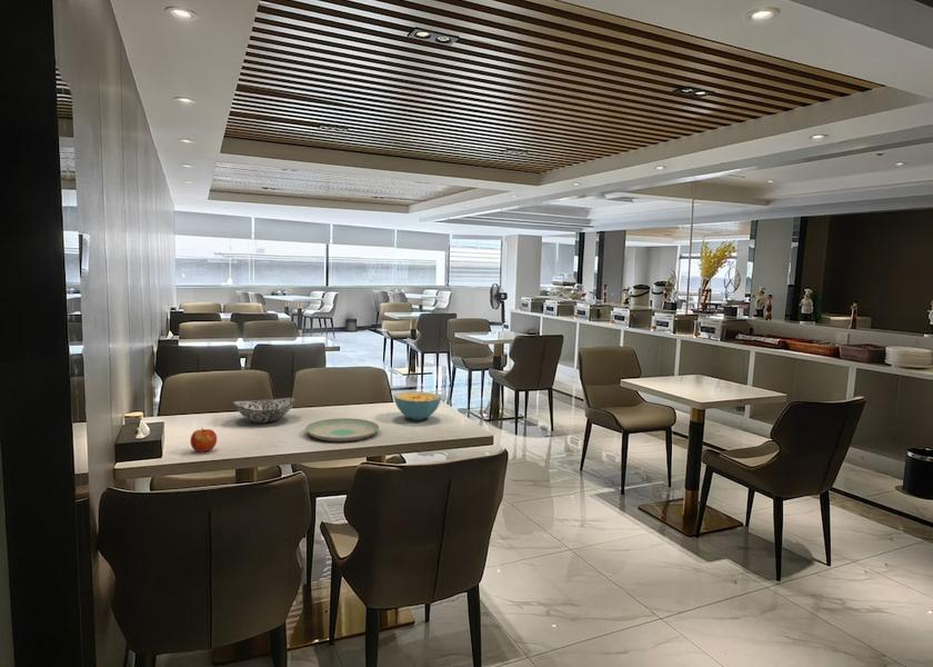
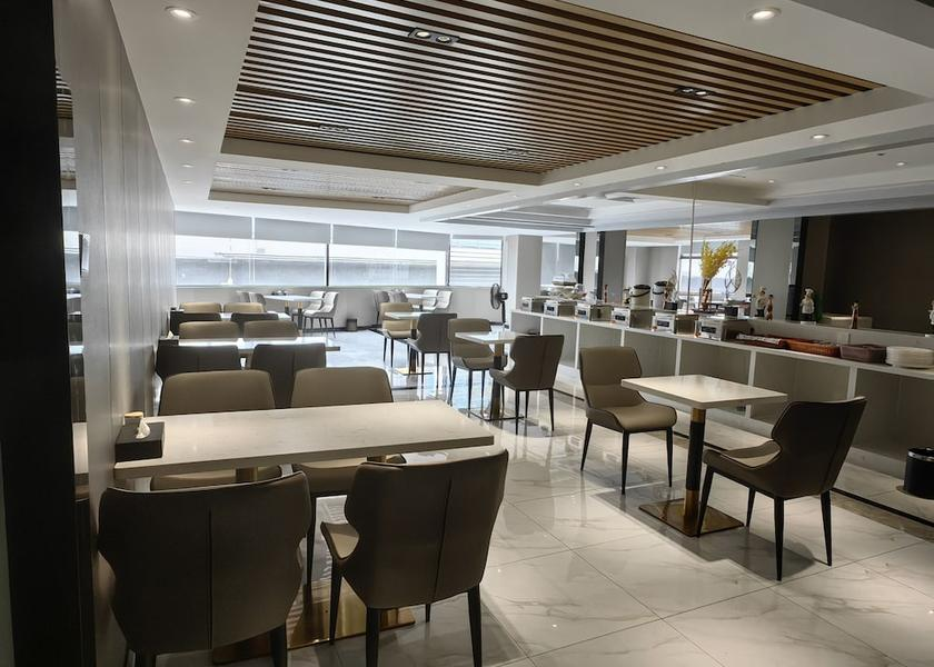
- cereal bowl (417, 407)
- decorative bowl (264, 410)
- plate (342, 429)
- apple (203, 438)
